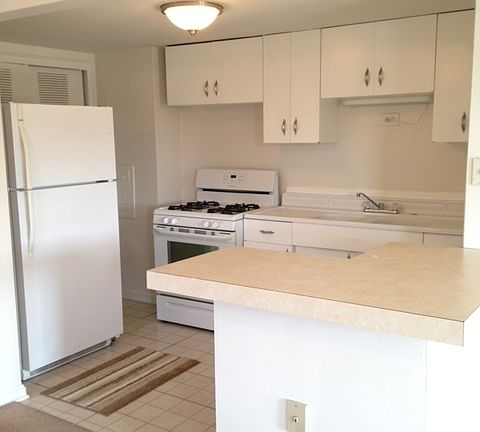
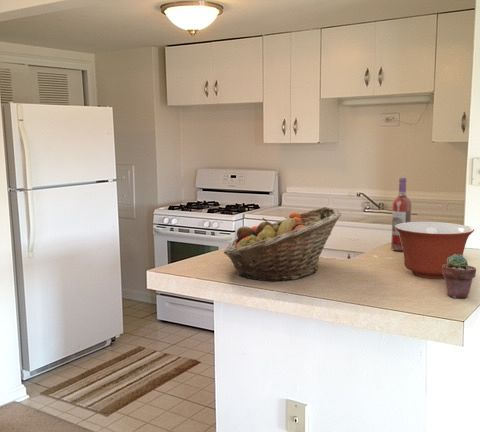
+ potted succulent (458, 274)
+ fruit basket (282, 240)
+ wine bottle (401, 214)
+ mixing bowl (432, 250)
